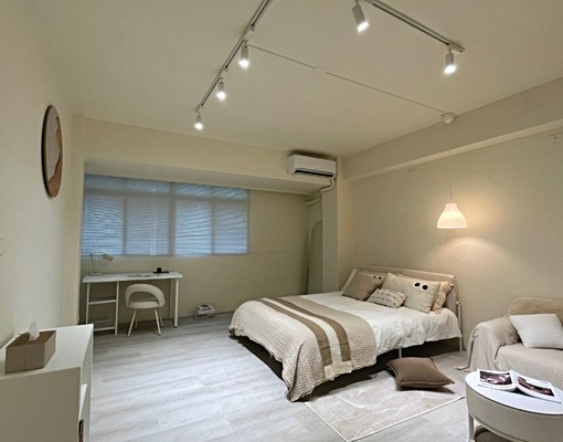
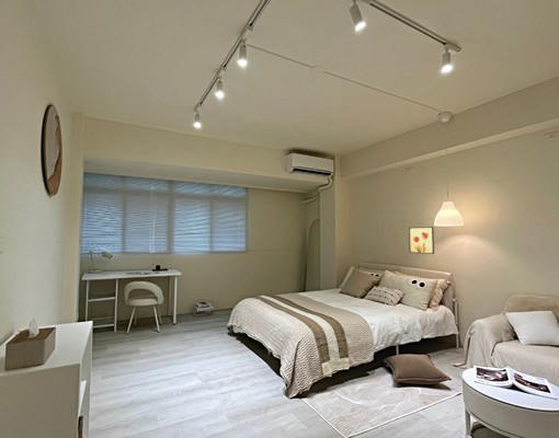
+ wall art (421, 240)
